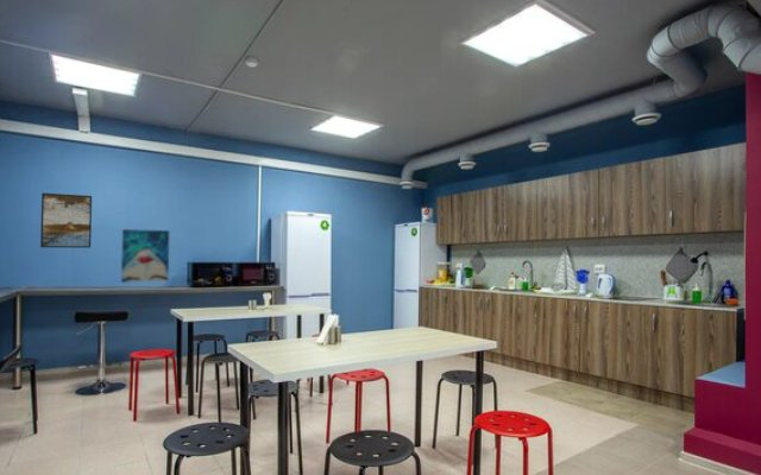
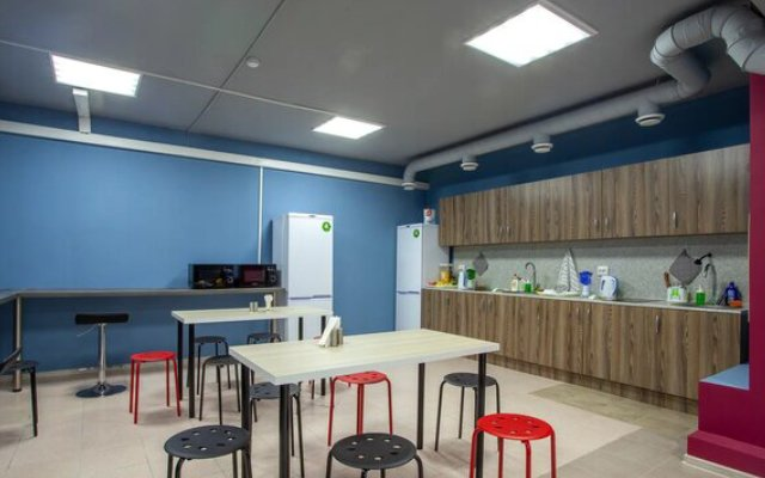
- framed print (67, 221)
- wall art (145, 255)
